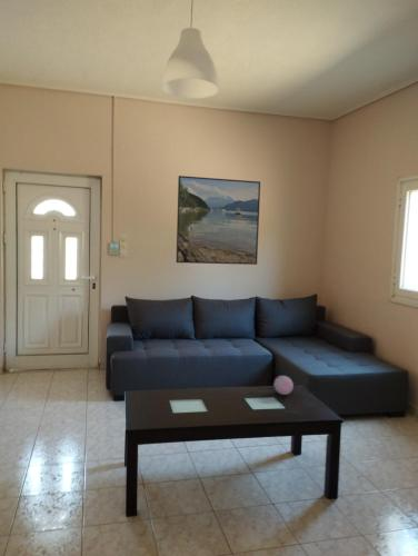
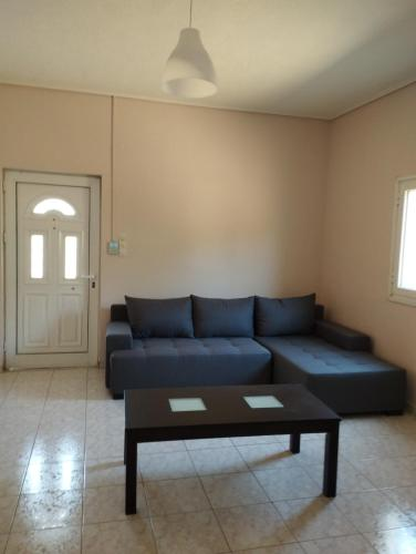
- decorative egg (282, 385)
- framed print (218, 221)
